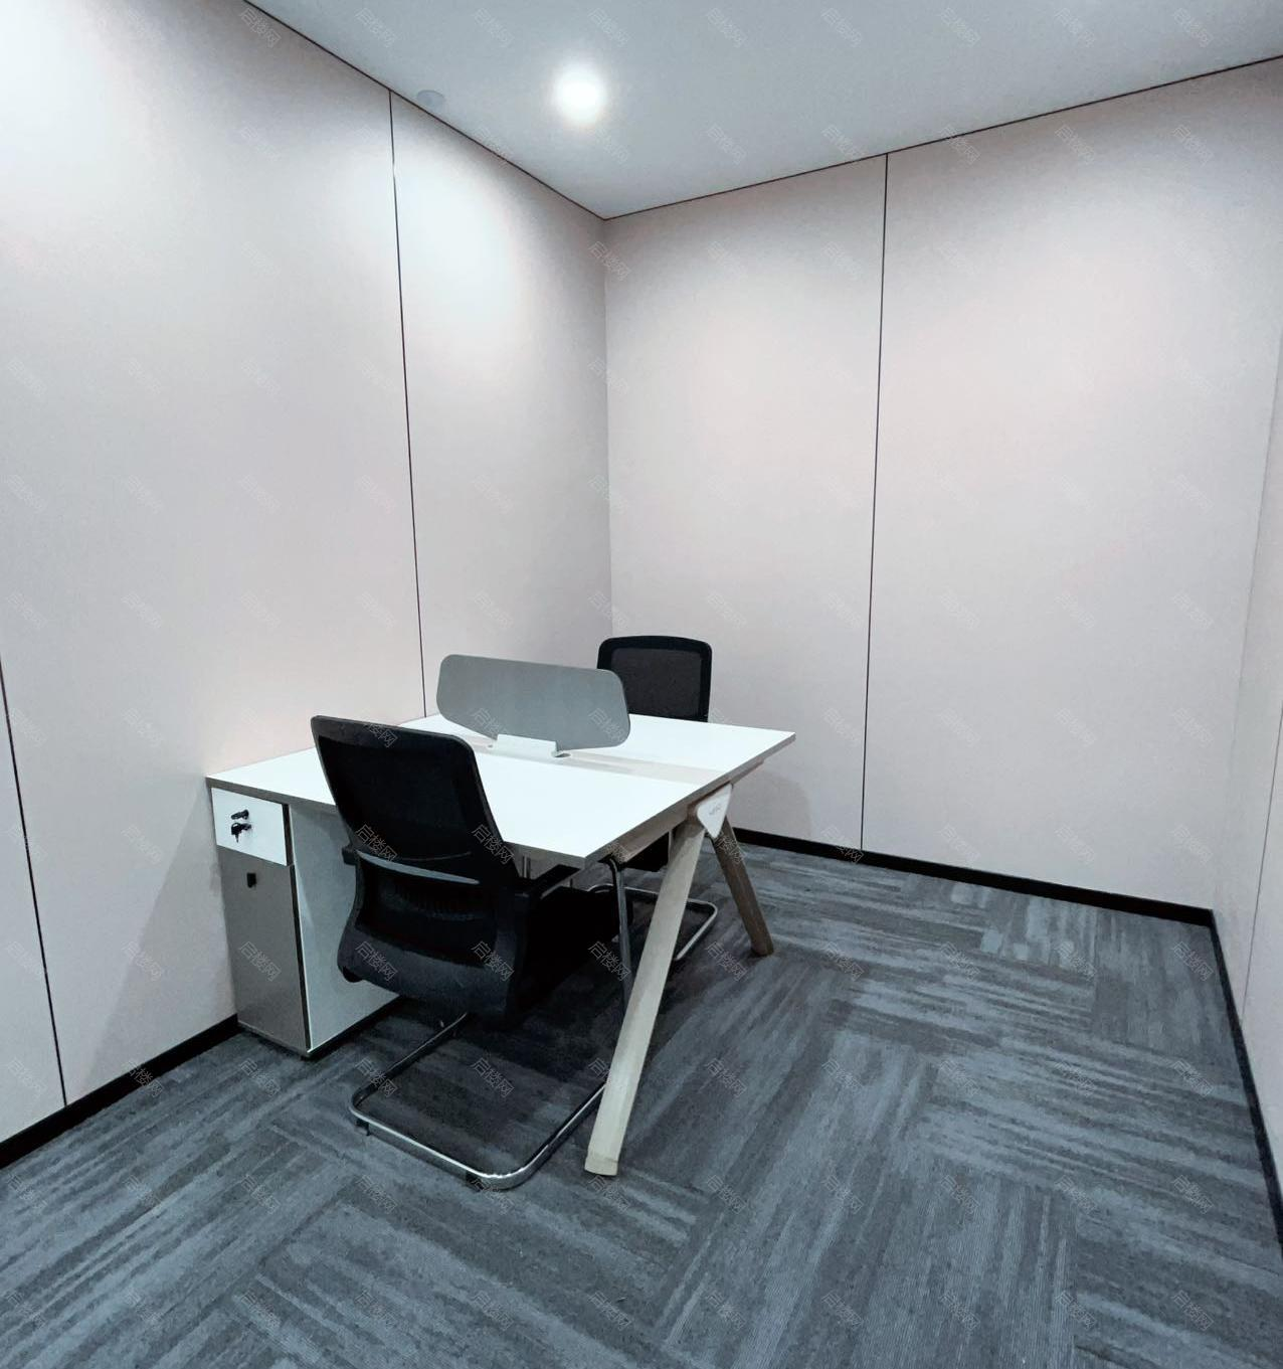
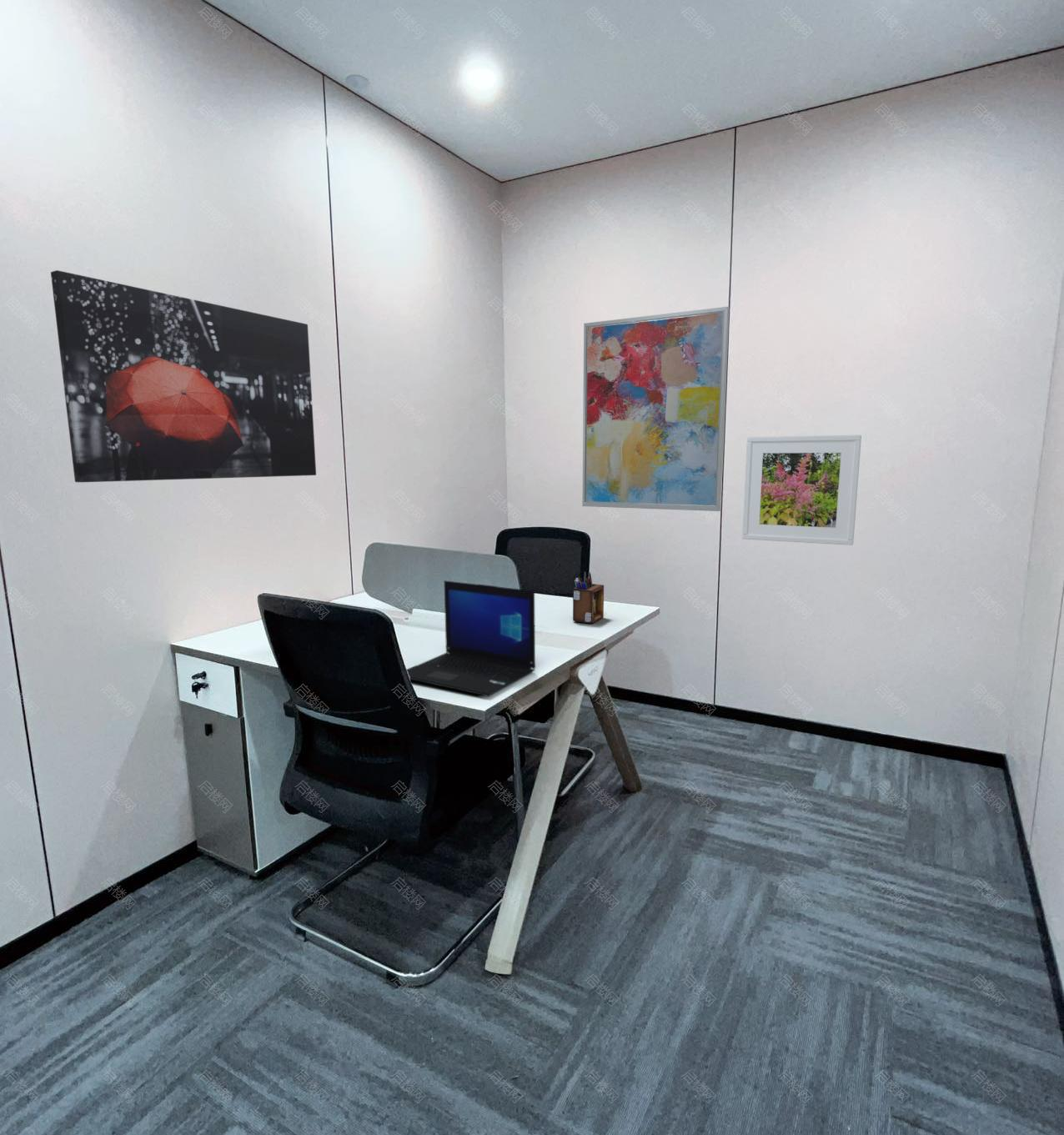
+ wall art (208, 392)
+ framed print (799, 490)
+ laptop (465, 634)
+ wall art (650, 414)
+ desk organizer (588, 596)
